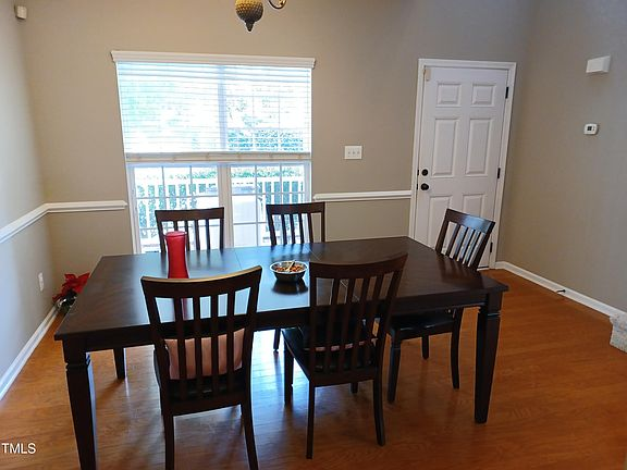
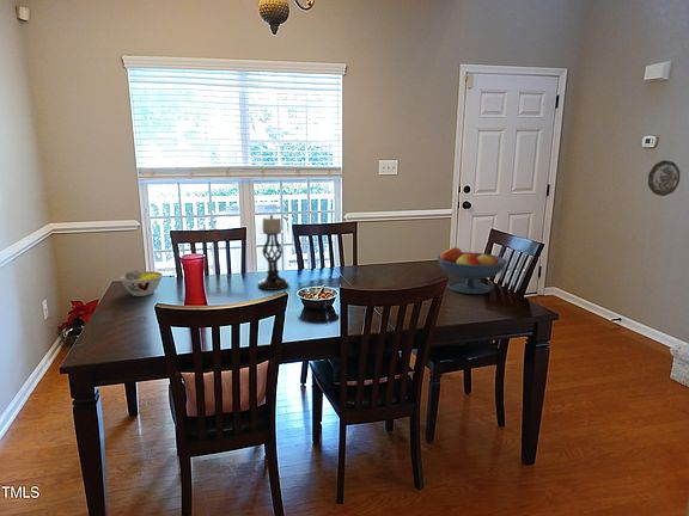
+ candle holder (272, 250)
+ decorative plate (664, 178)
+ fruit bowl (470, 268)
+ bowl (141, 282)
